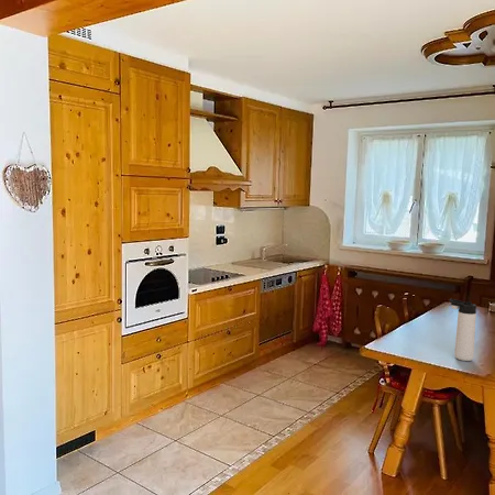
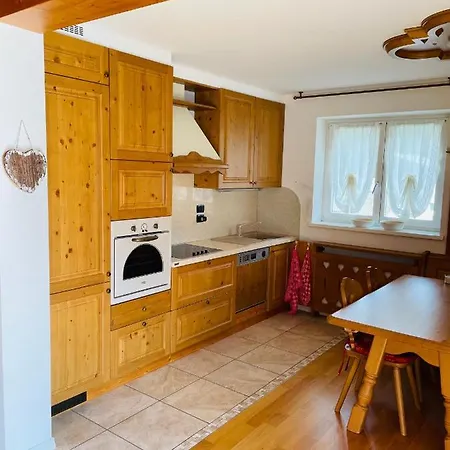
- thermos bottle (461, 329)
